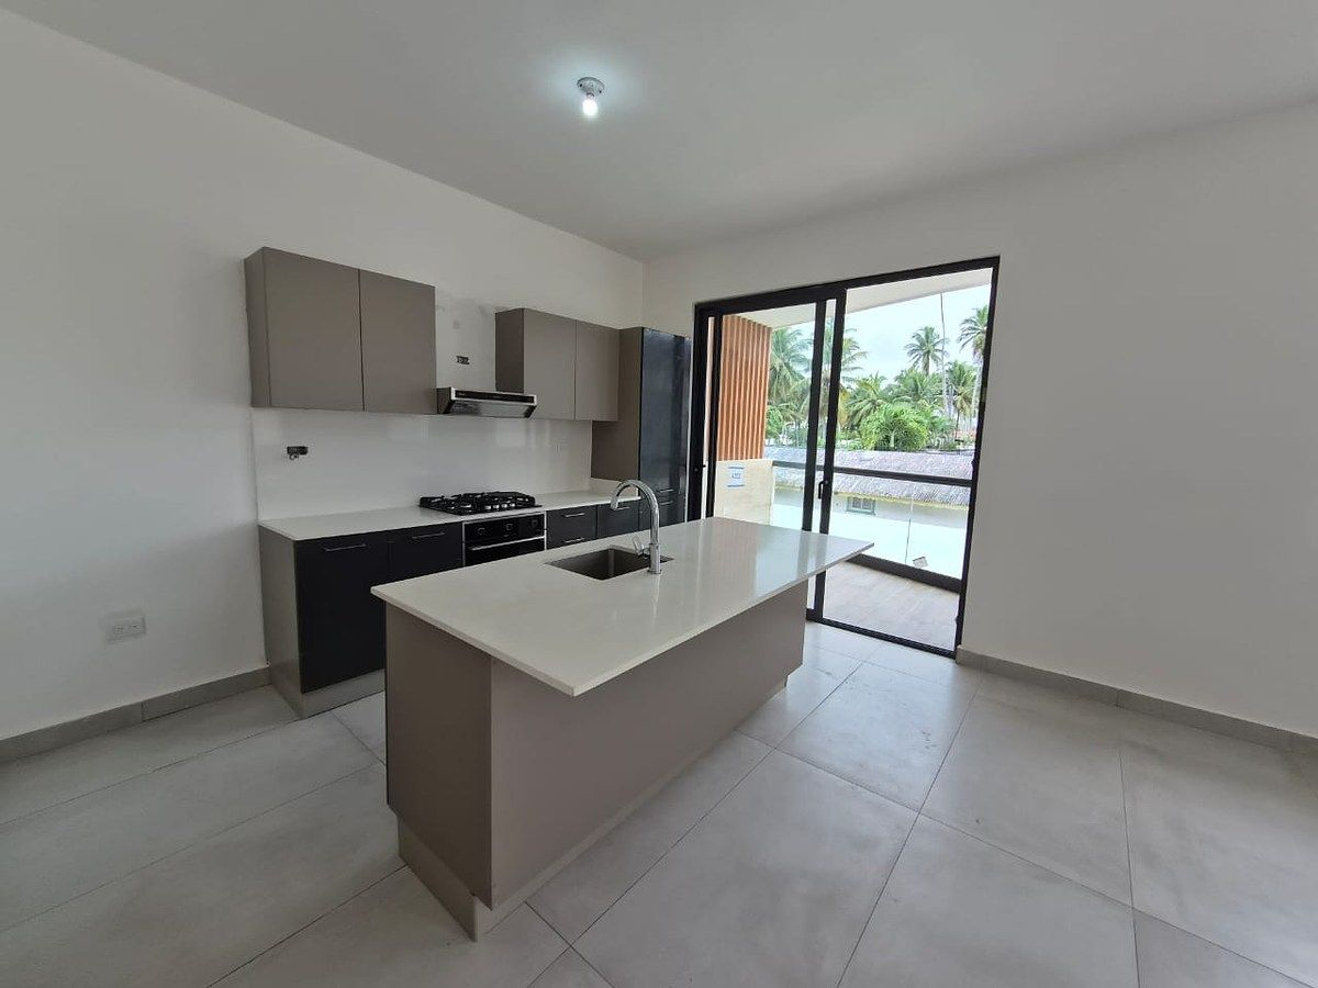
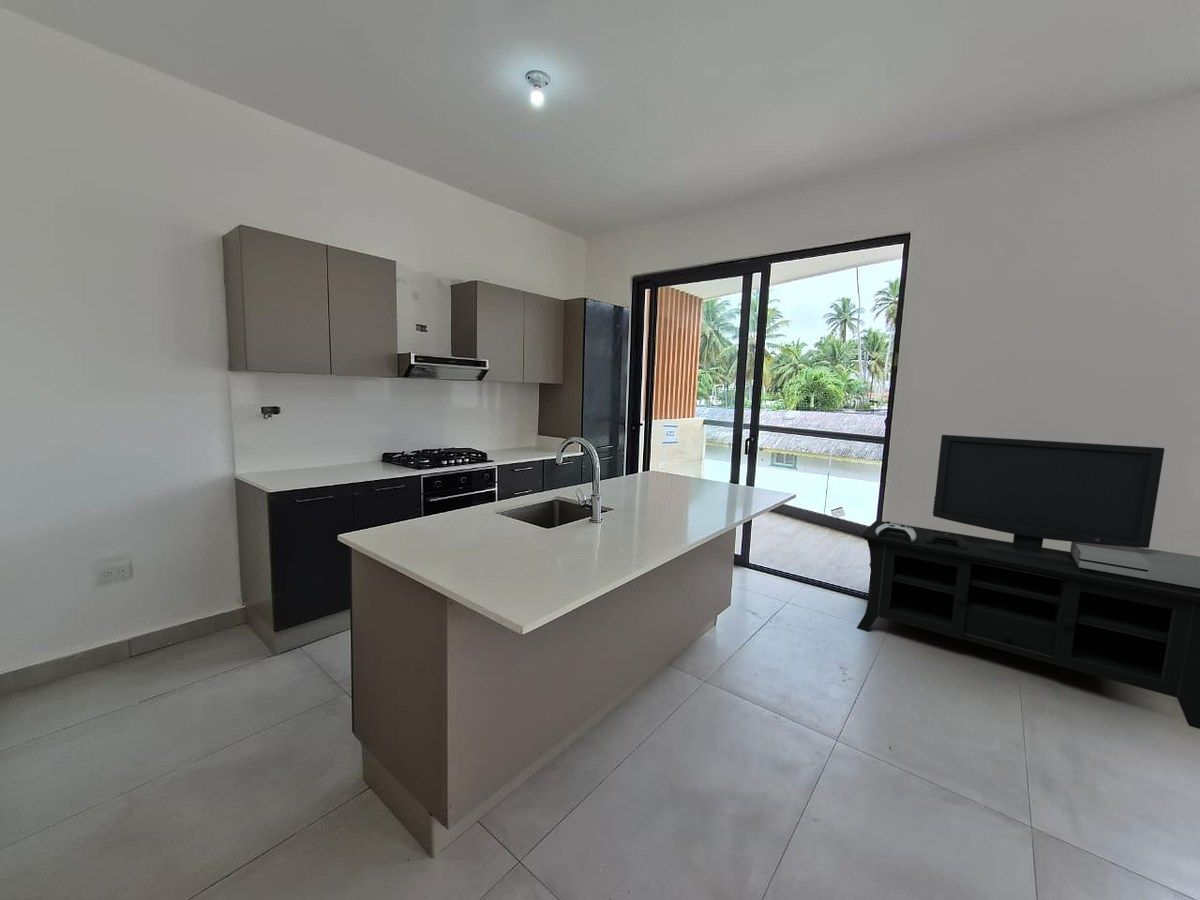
+ media console (1016, 550)
